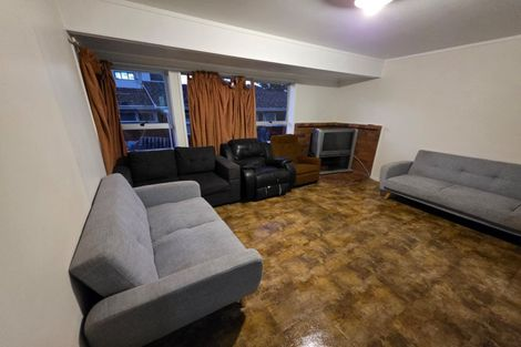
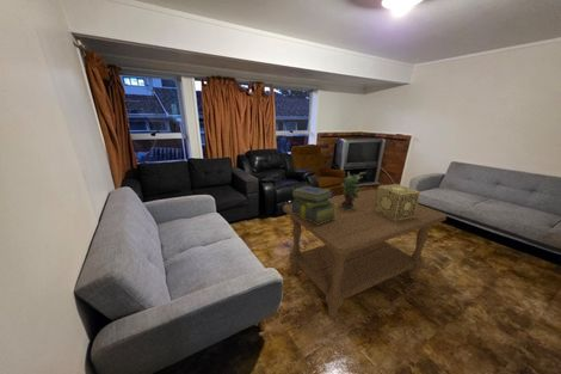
+ stack of books (312, 202)
+ coffee table (357, 244)
+ potted plant (352, 190)
+ decorative box (395, 201)
